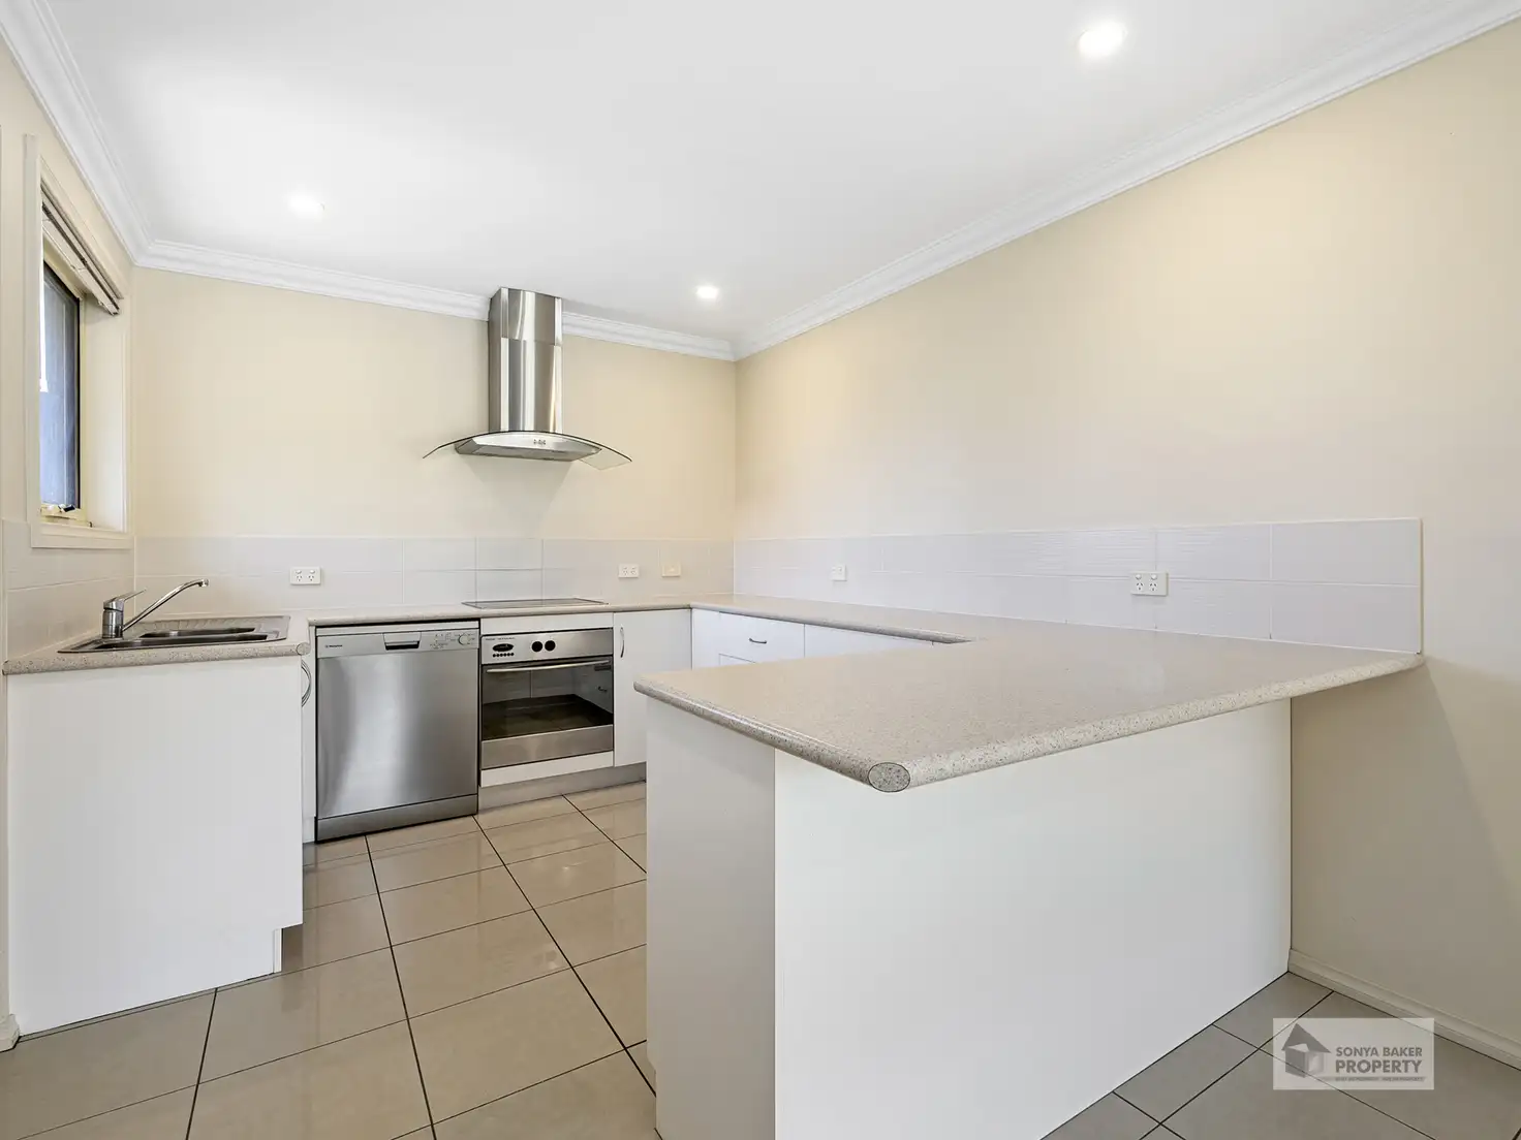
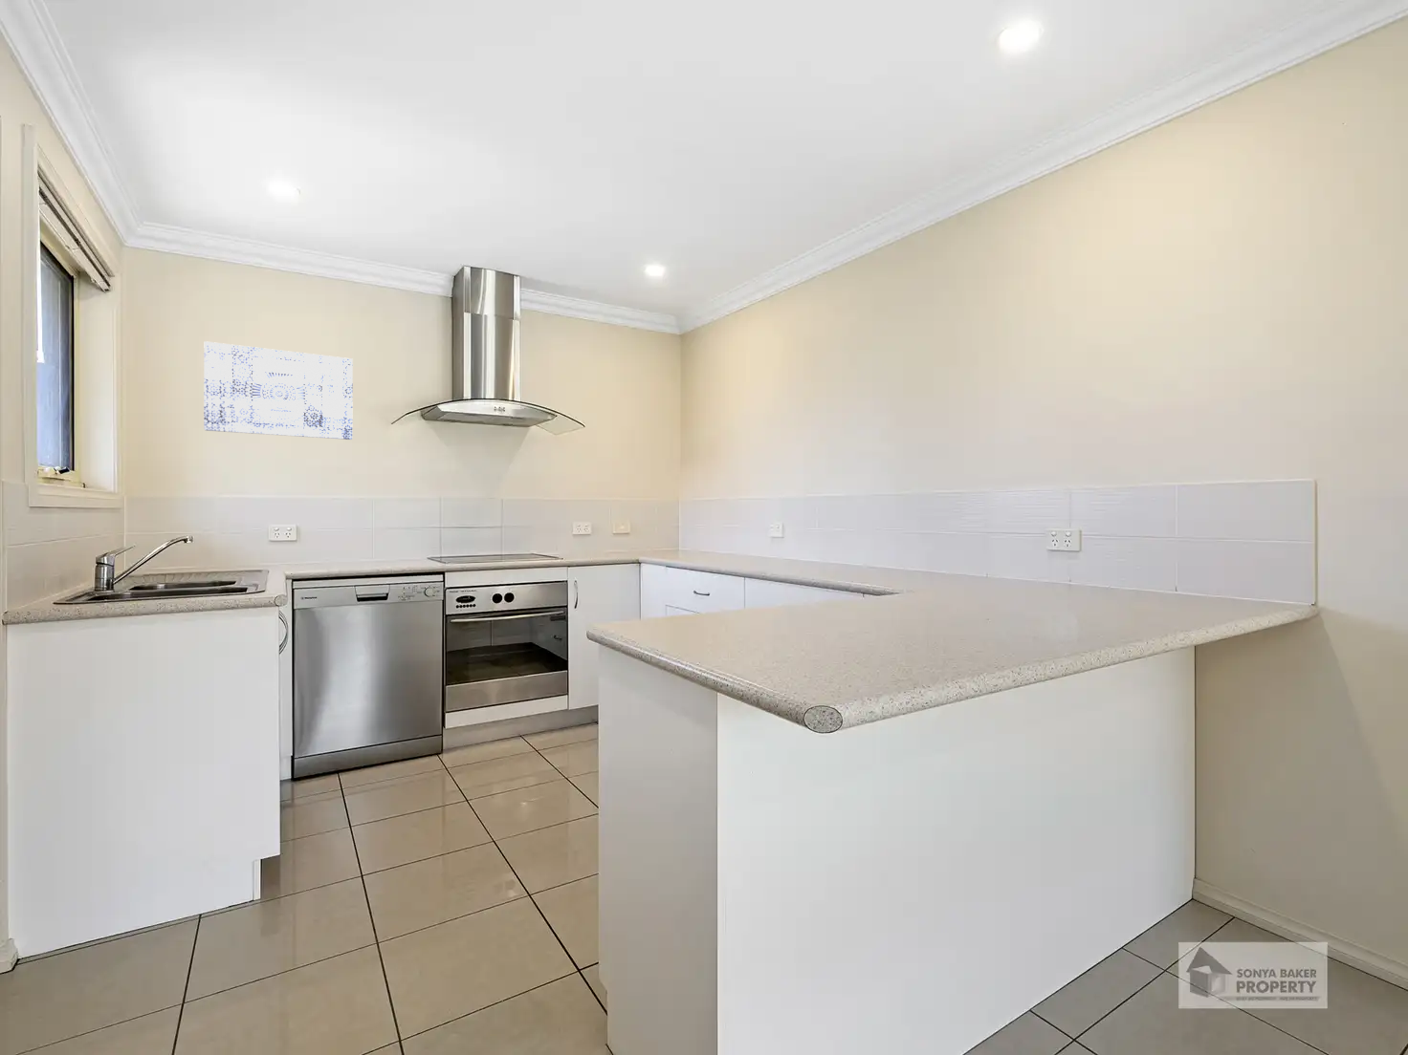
+ wall art (282, 392)
